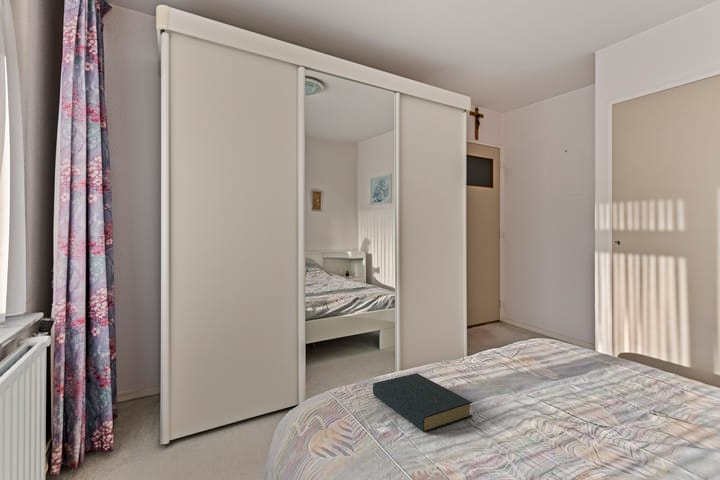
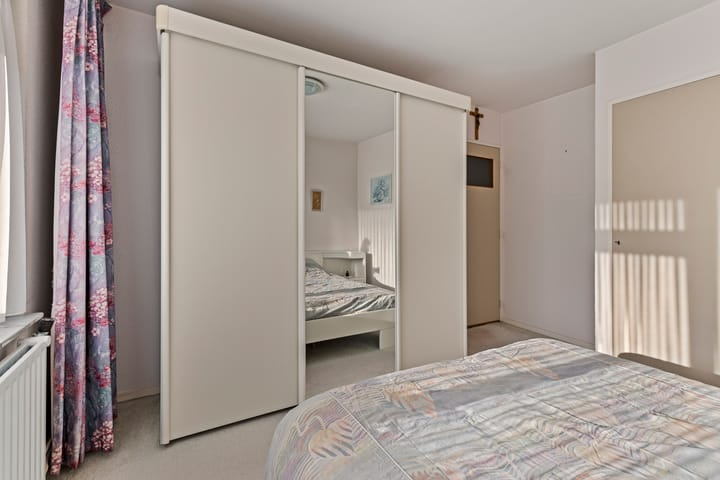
- hardback book (419, 398)
